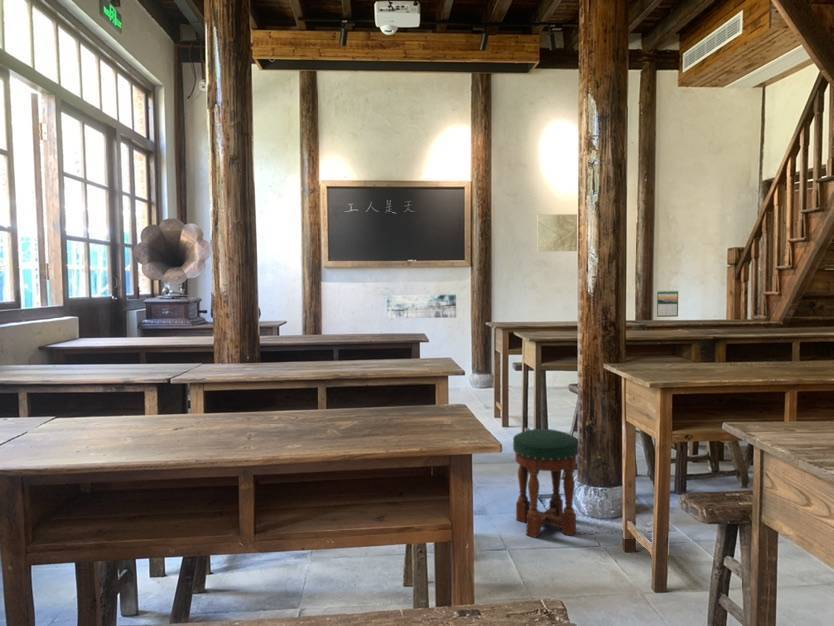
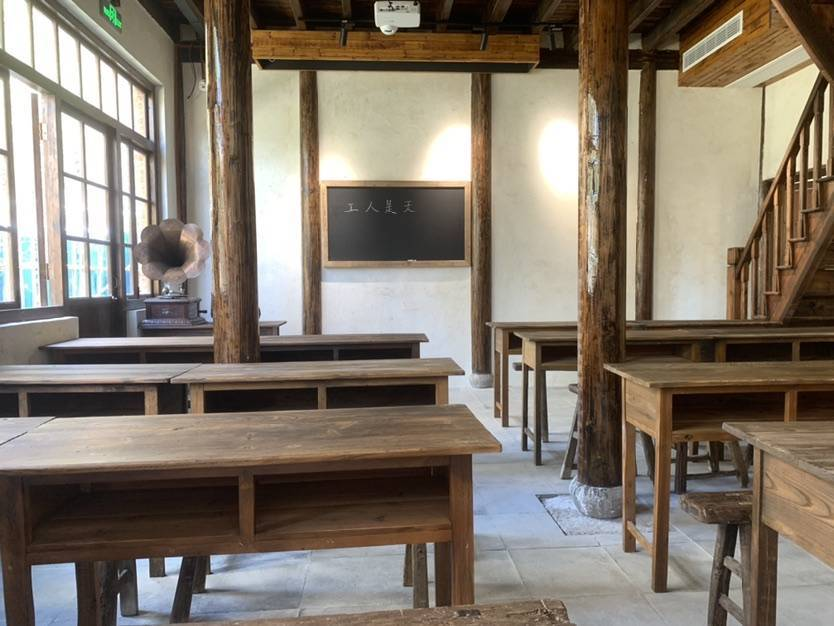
- calendar (667, 303)
- map (564, 232)
- stool (551, 477)
- wall art (421, 306)
